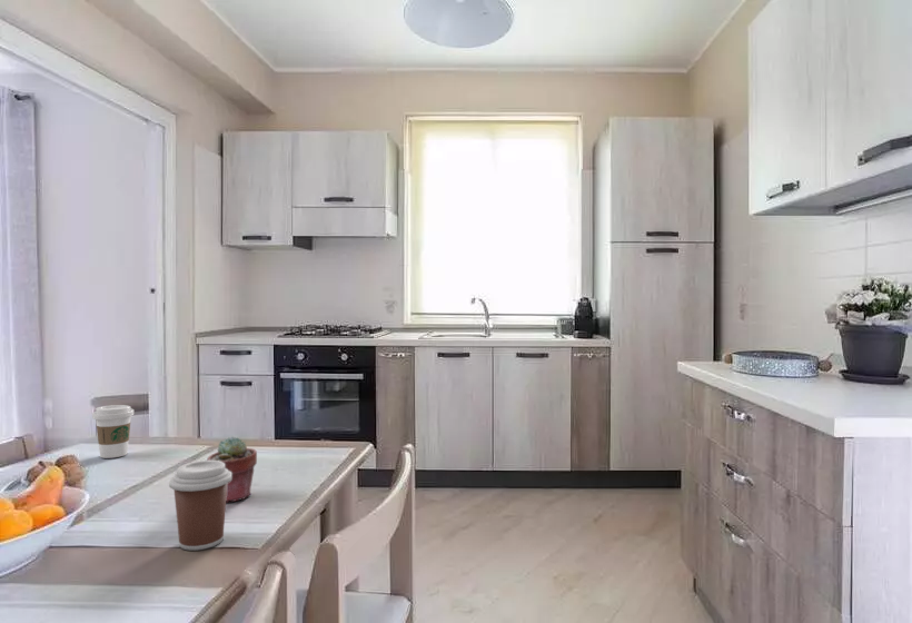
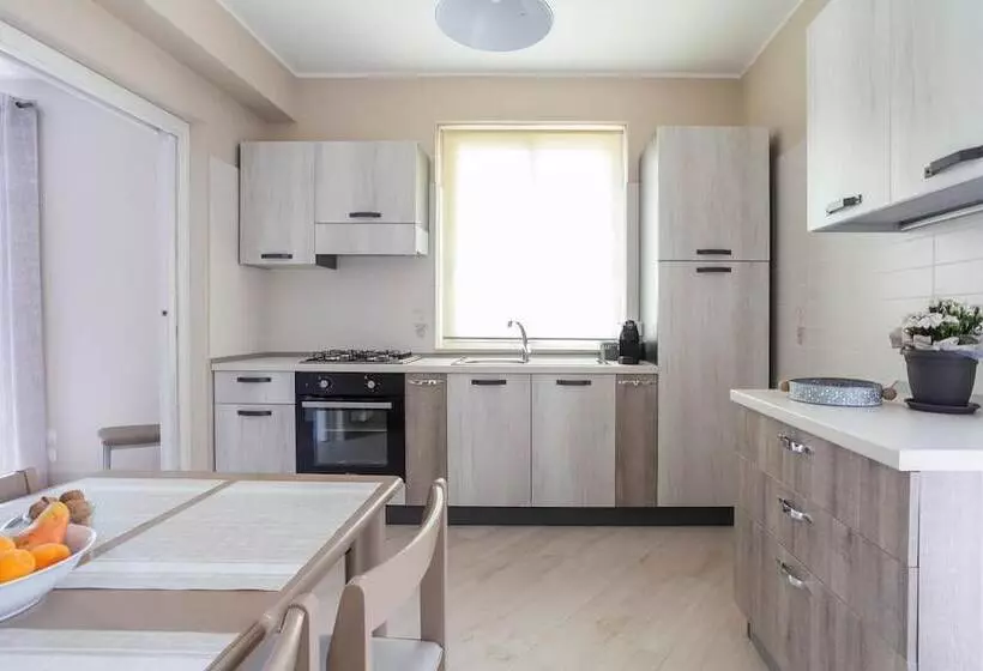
- coffee cup (113, 431)
- potted succulent (232, 466)
- coffee cup (201, 503)
